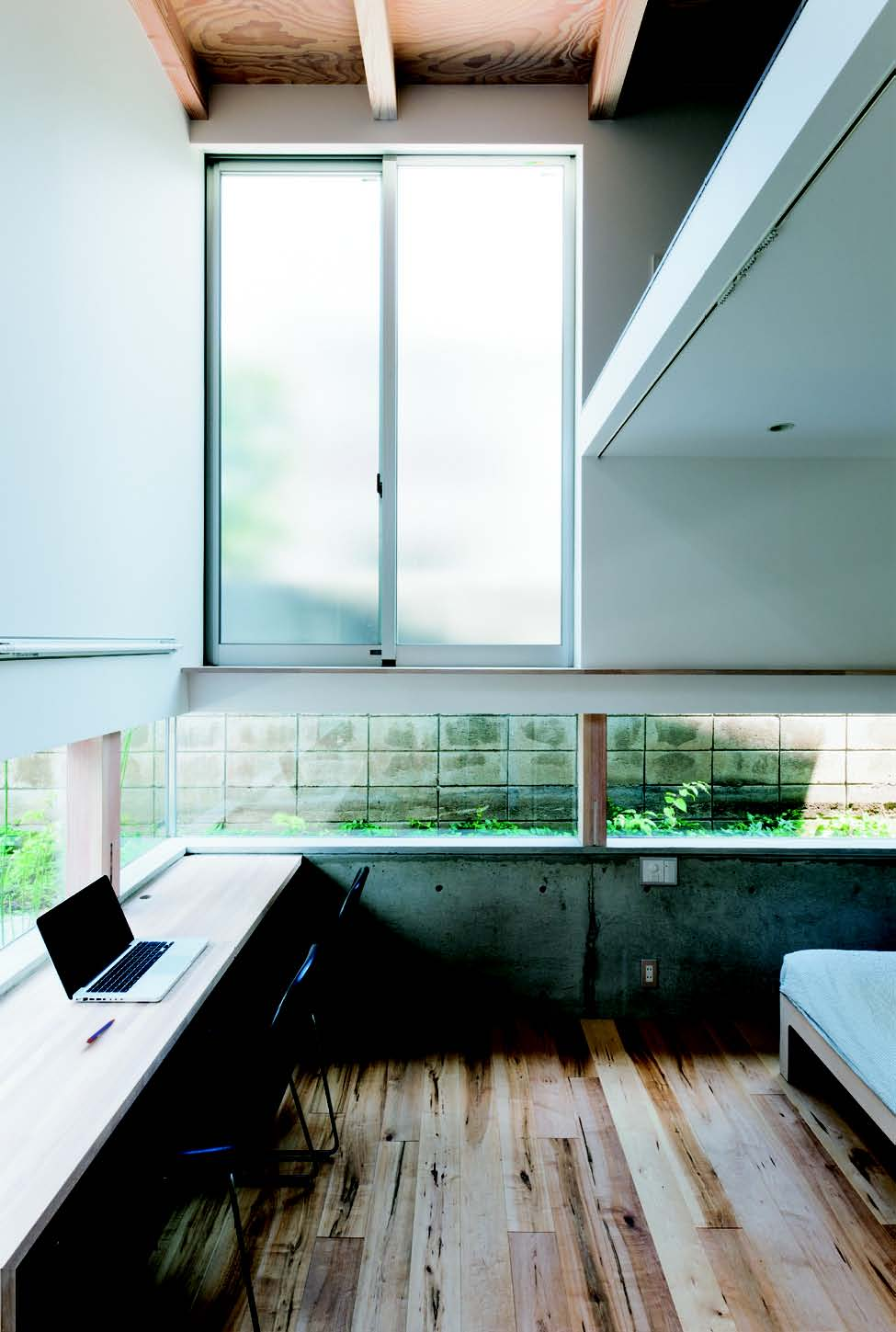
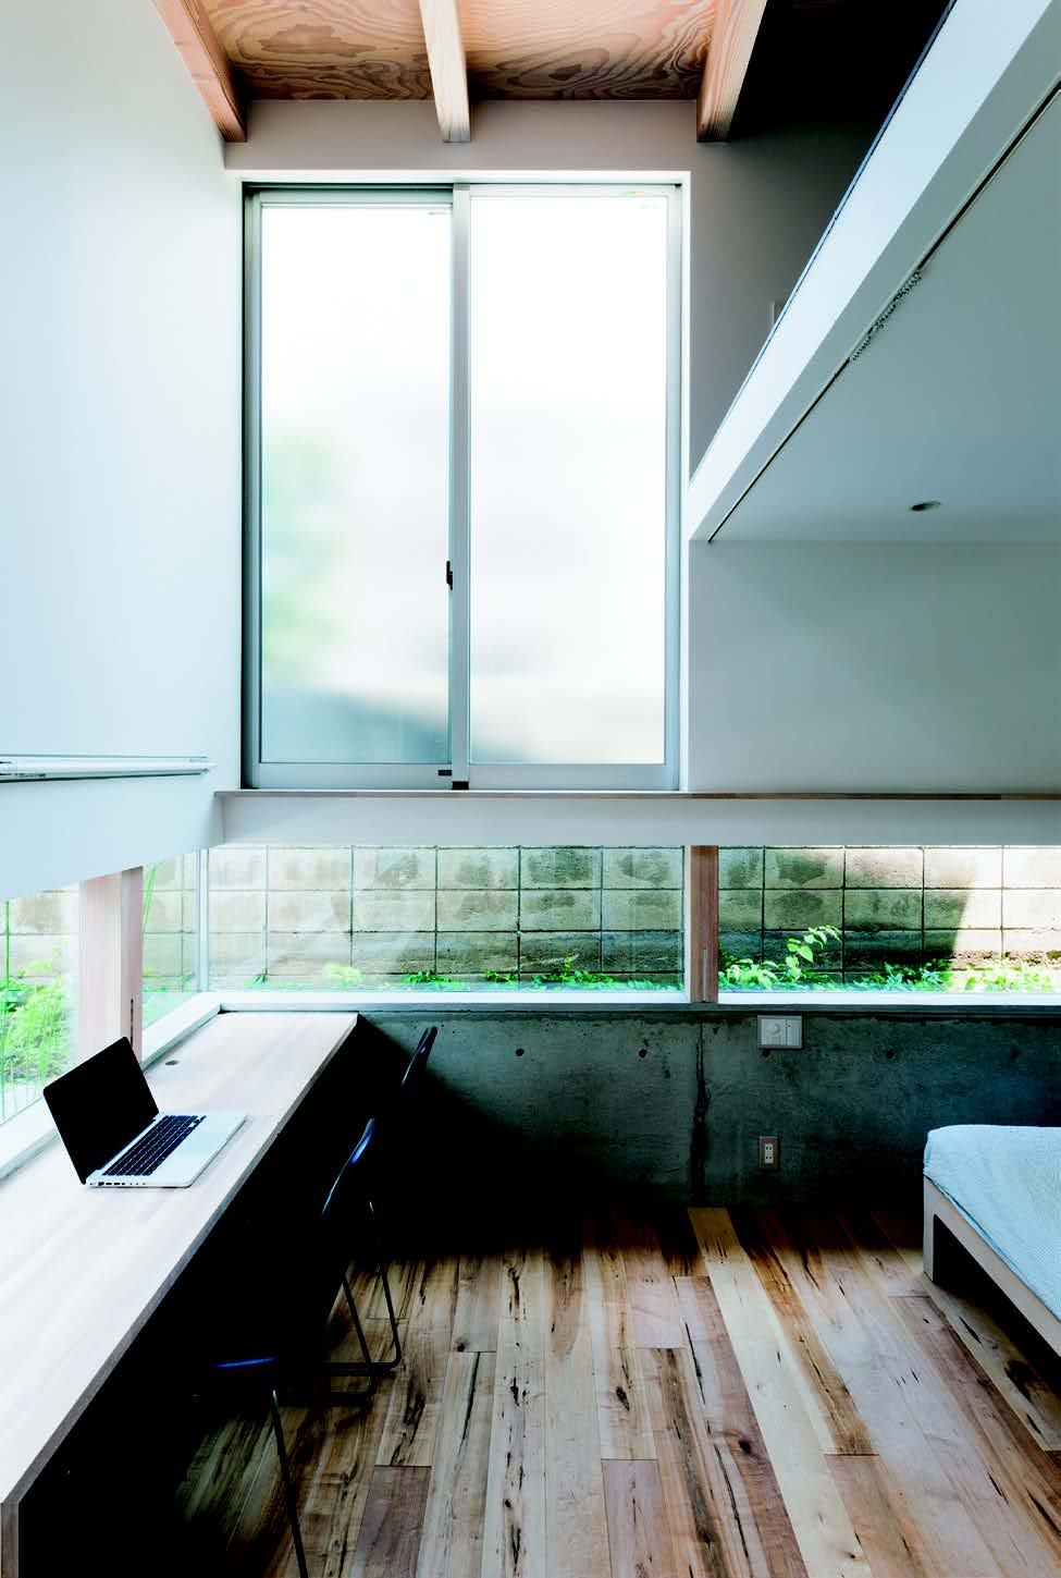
- pen (101, 1030)
